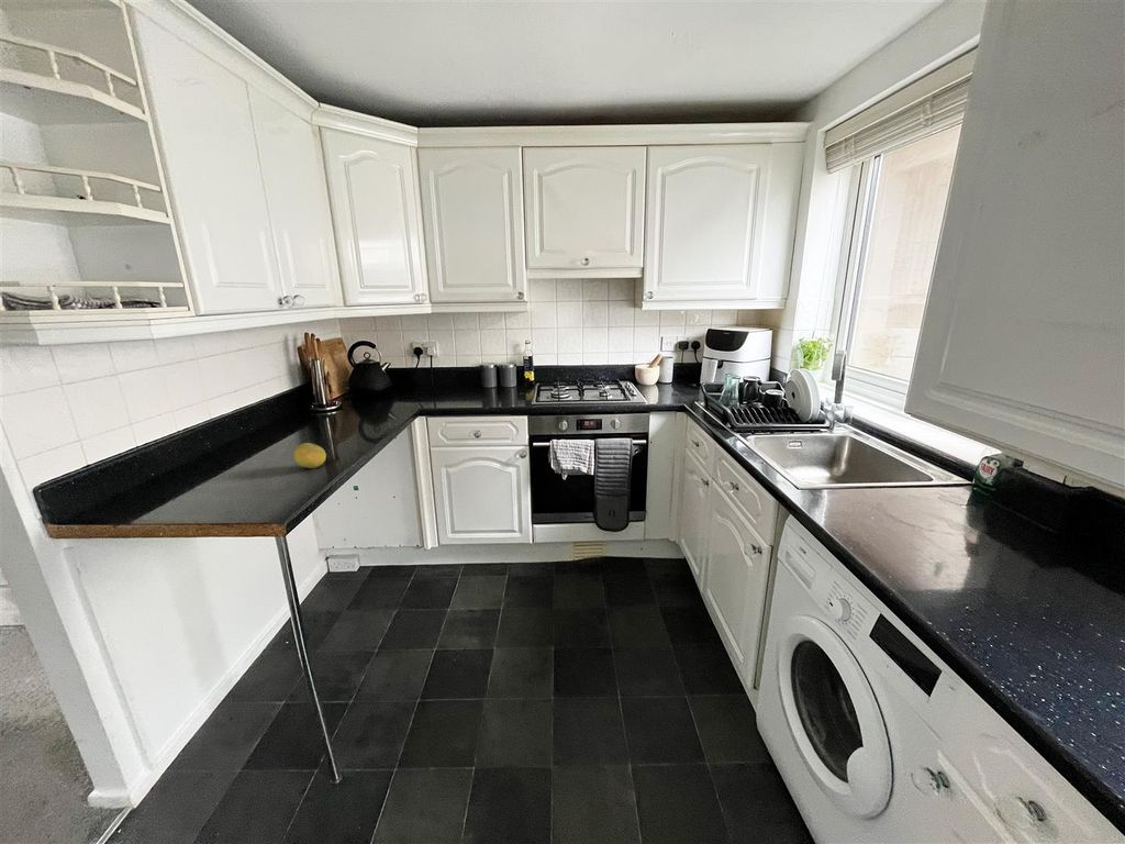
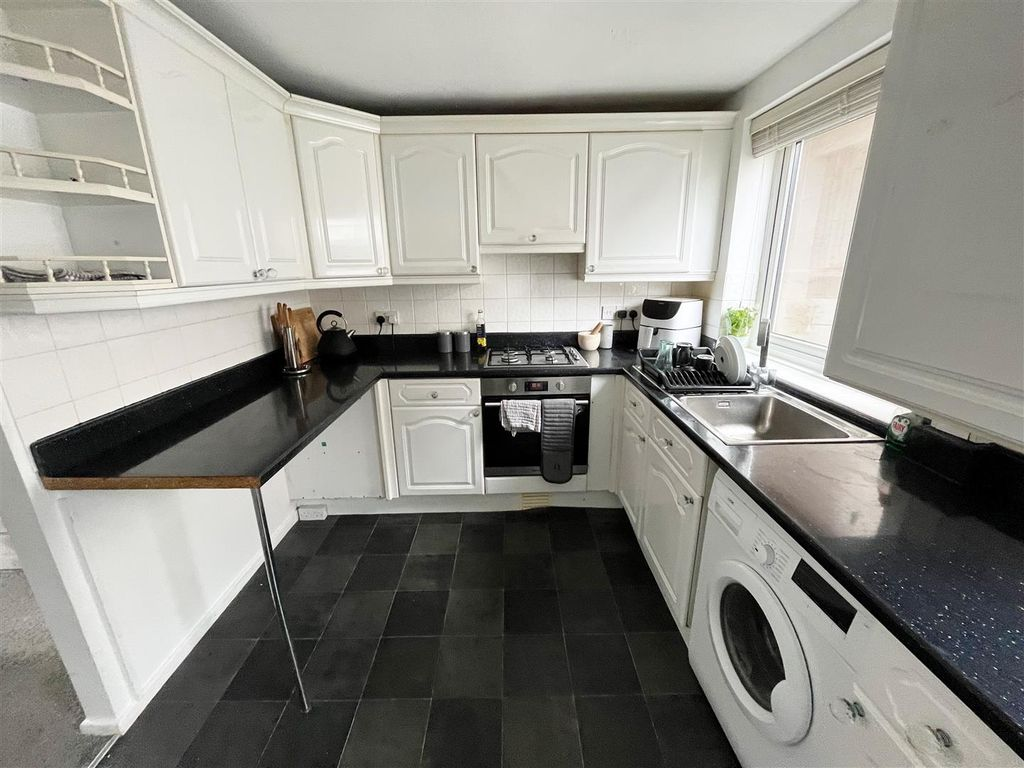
- fruit (310, 455)
